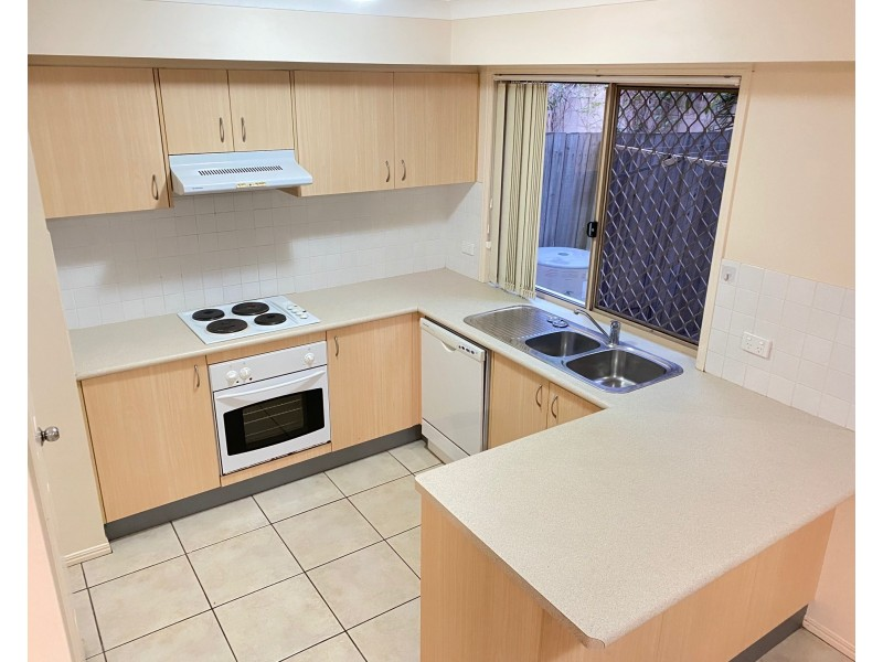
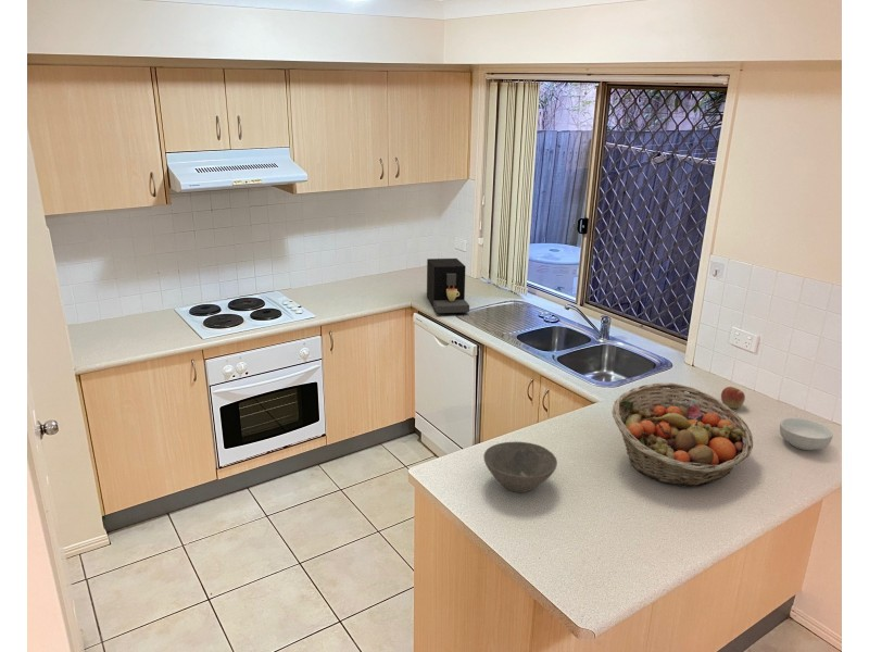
+ cereal bowl (804, 436)
+ bowl (519, 471)
+ fruit basket (680, 432)
+ coffee maker (446, 285)
+ apple (732, 397)
